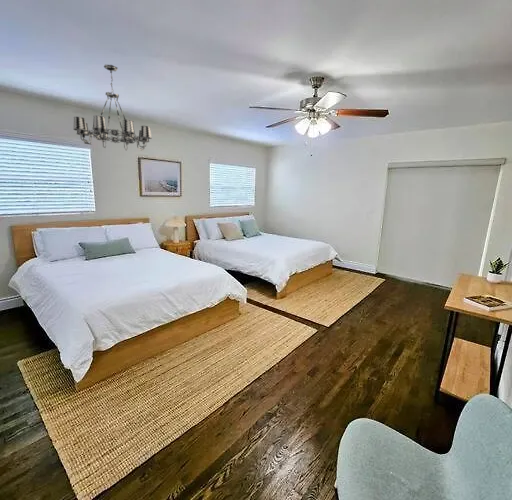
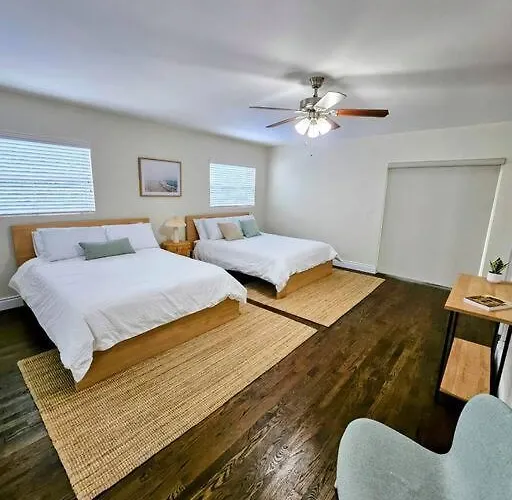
- chandelier (110, 107)
